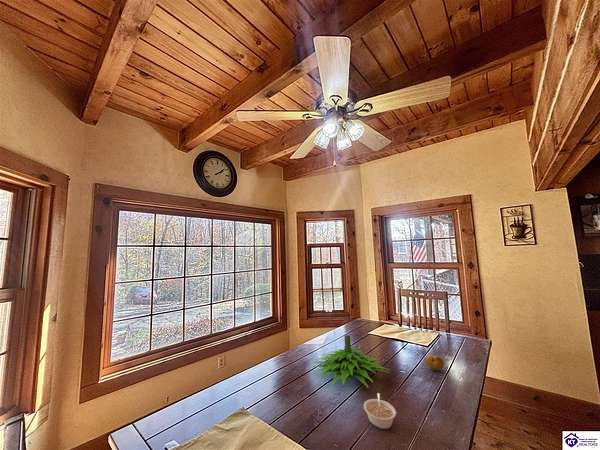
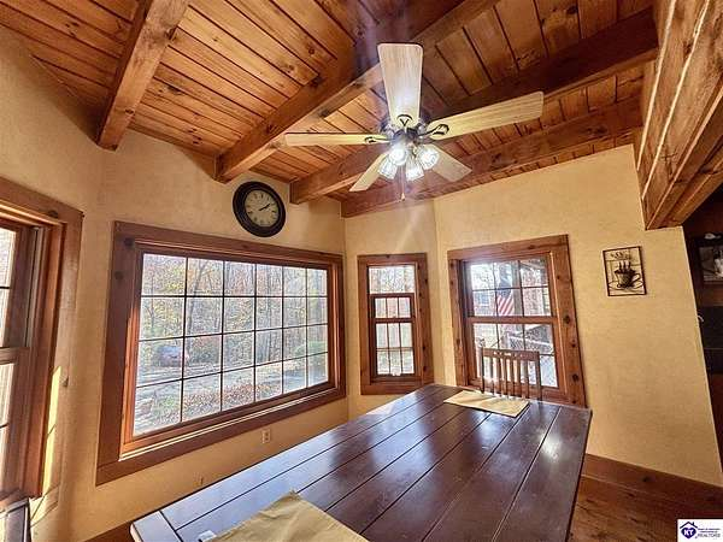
- plant (348, 354)
- legume (378, 412)
- fruit (434, 362)
